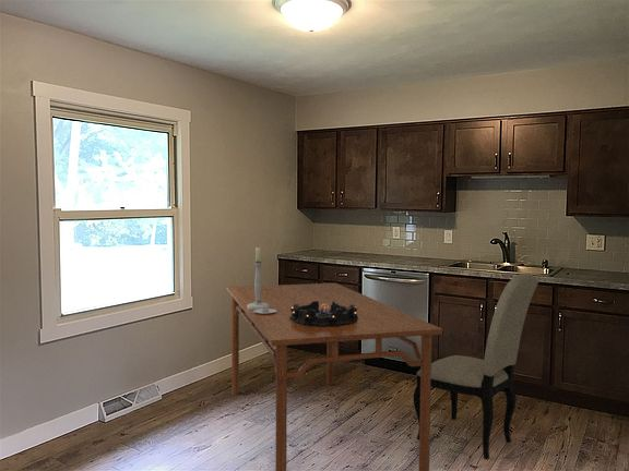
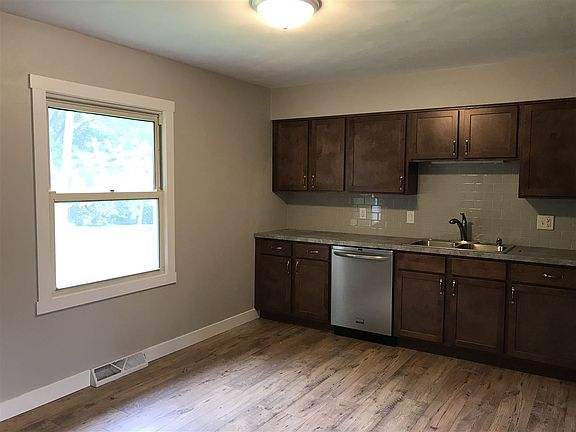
- decorative bowl (323, 311)
- candlestick (259, 278)
- dining table (308, 366)
- dining chair (470, 357)
